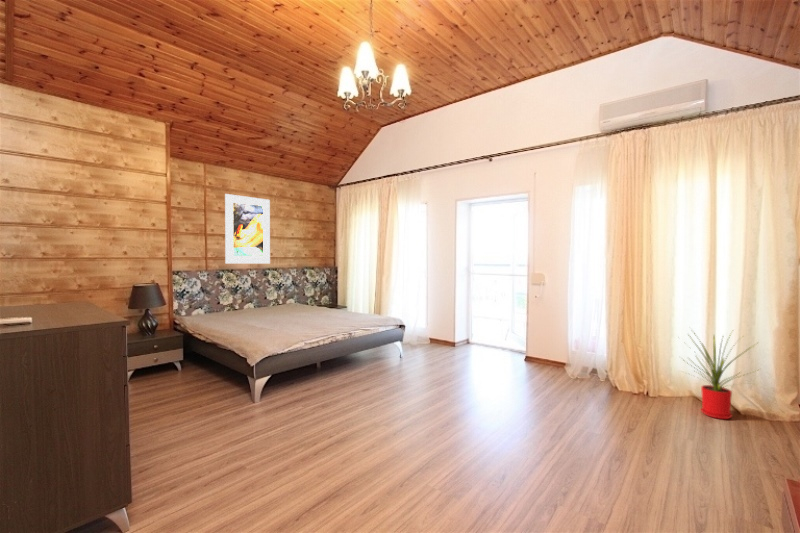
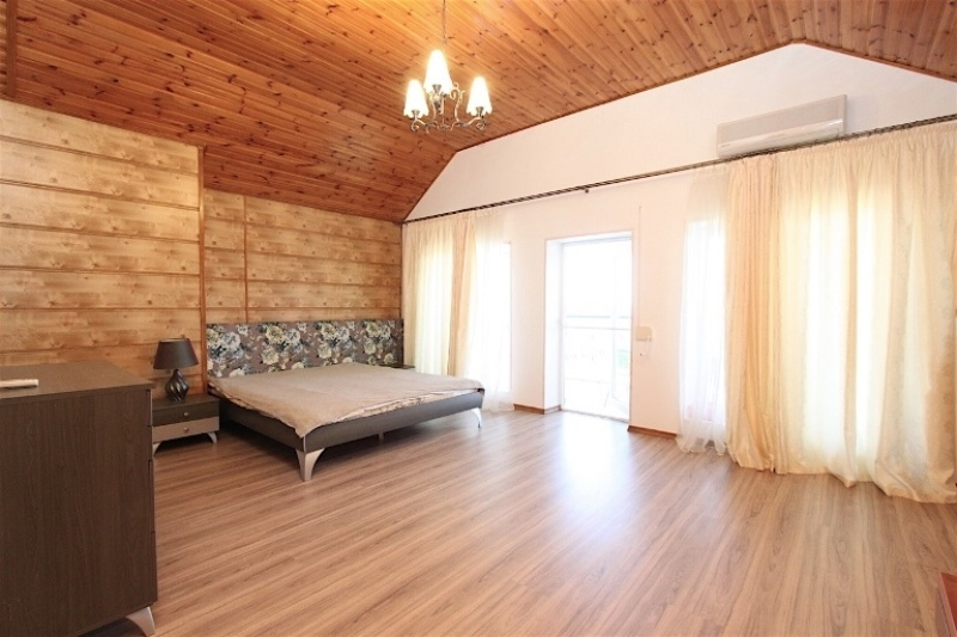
- house plant (716, 372)
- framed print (248, 230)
